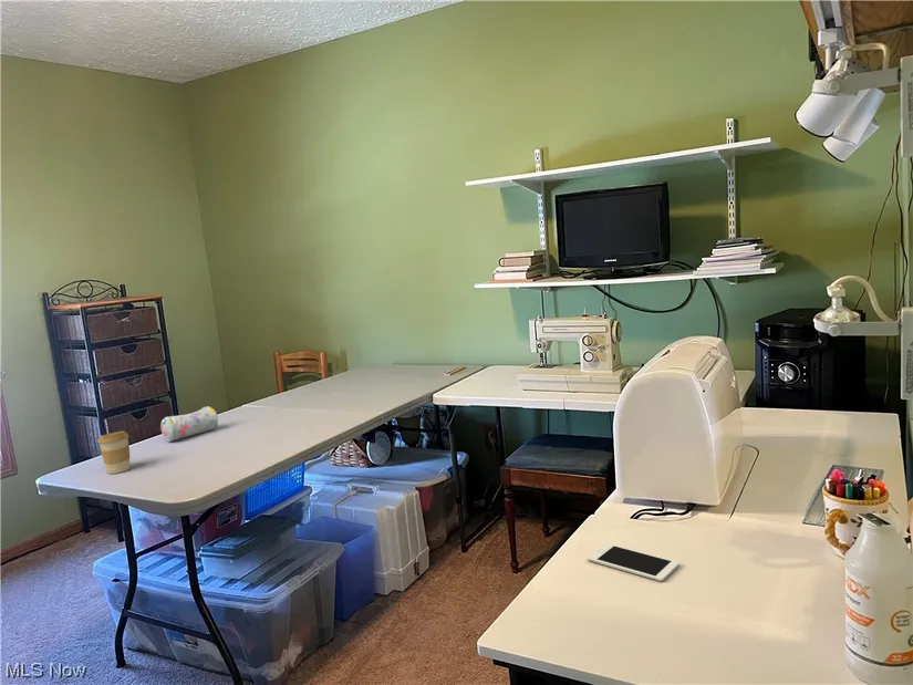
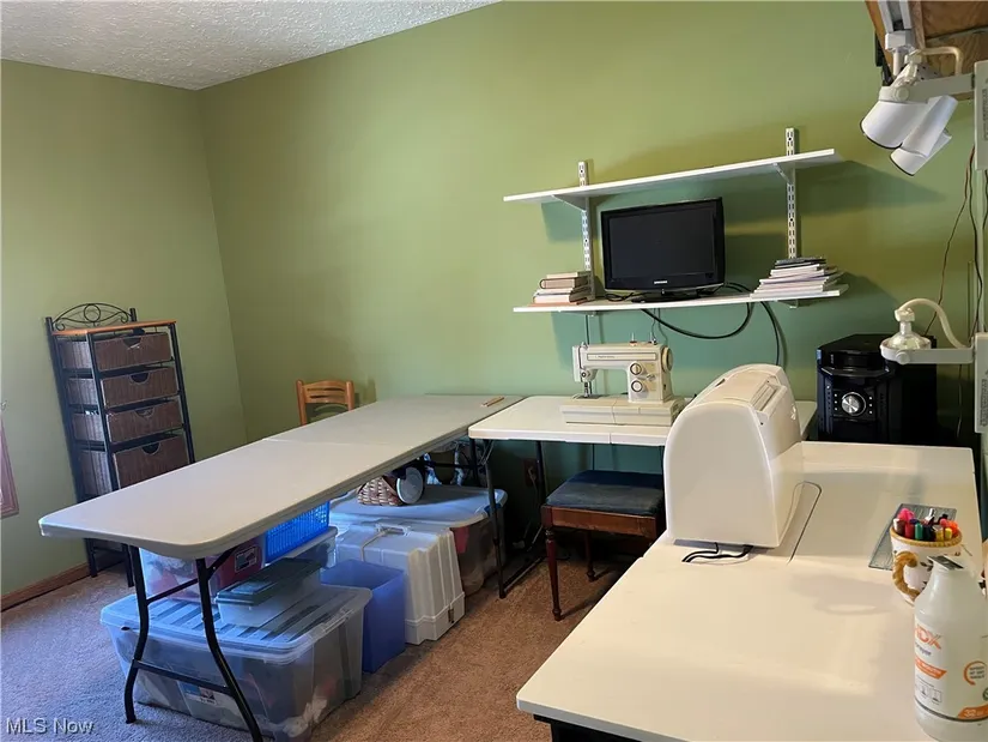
- coffee cup (115, 450)
- pencil case (189, 423)
- cell phone (632, 561)
